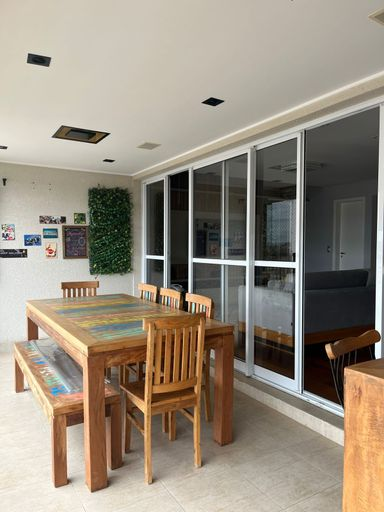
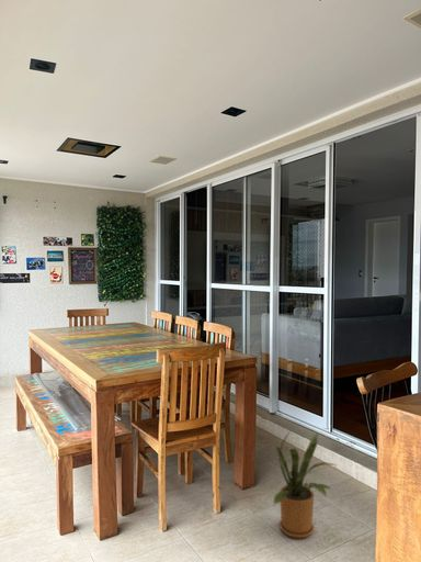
+ house plant (301, 484)
